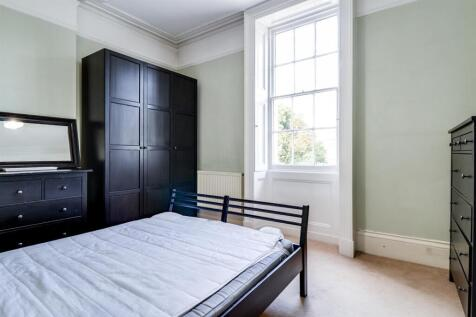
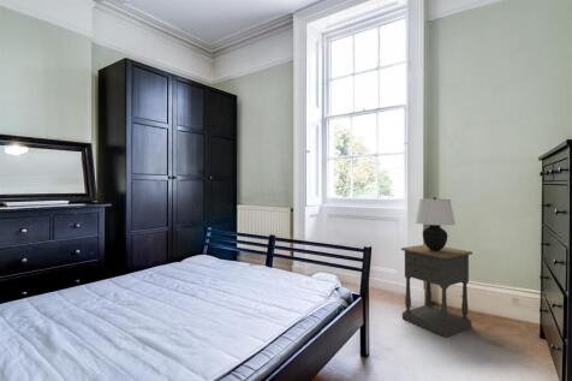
+ table lamp (434, 224)
+ nightstand (435, 284)
